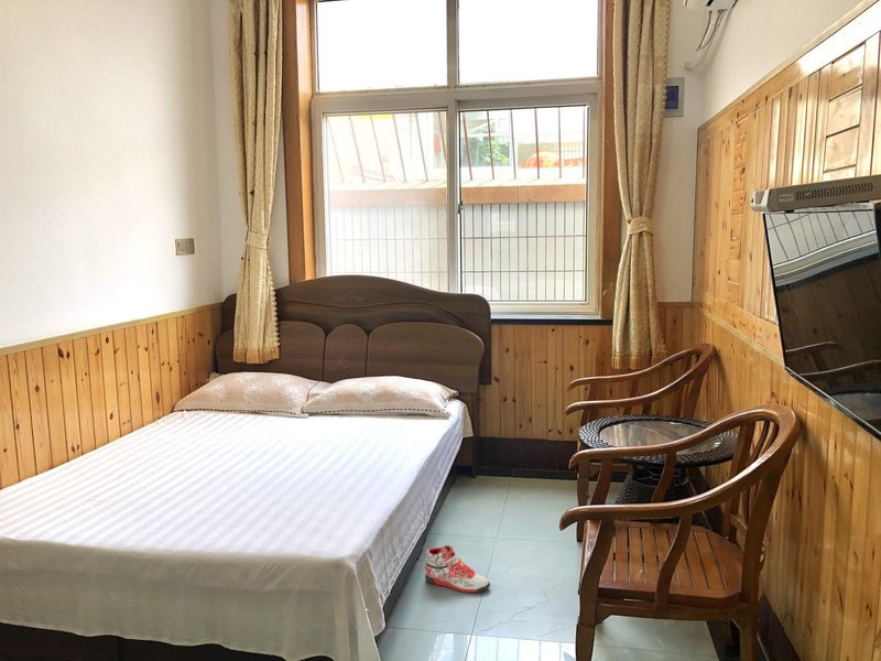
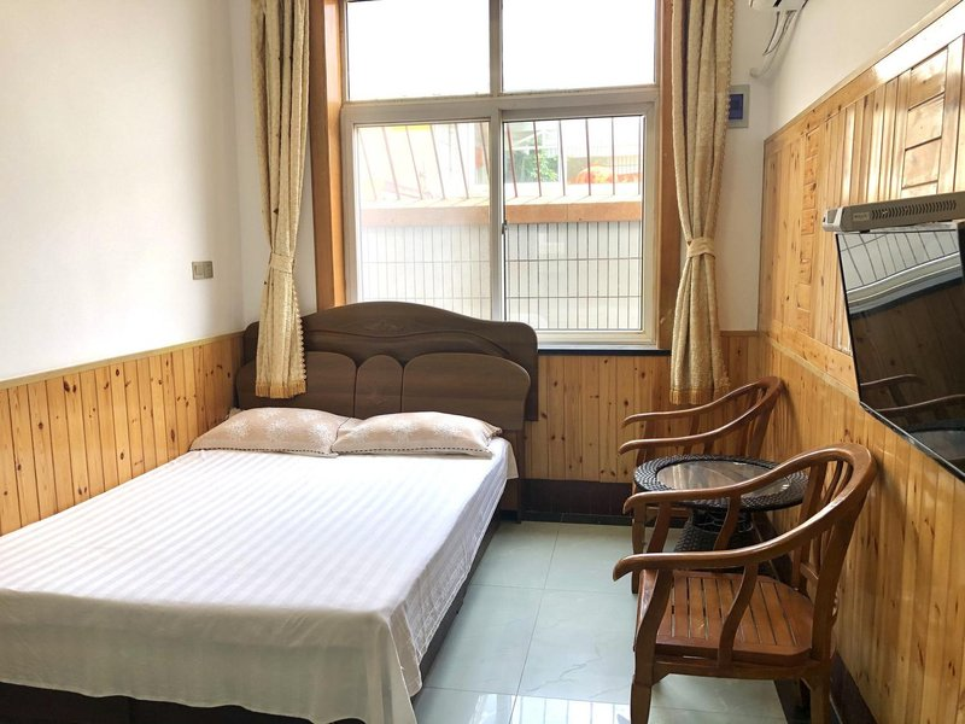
- sneaker (456, 567)
